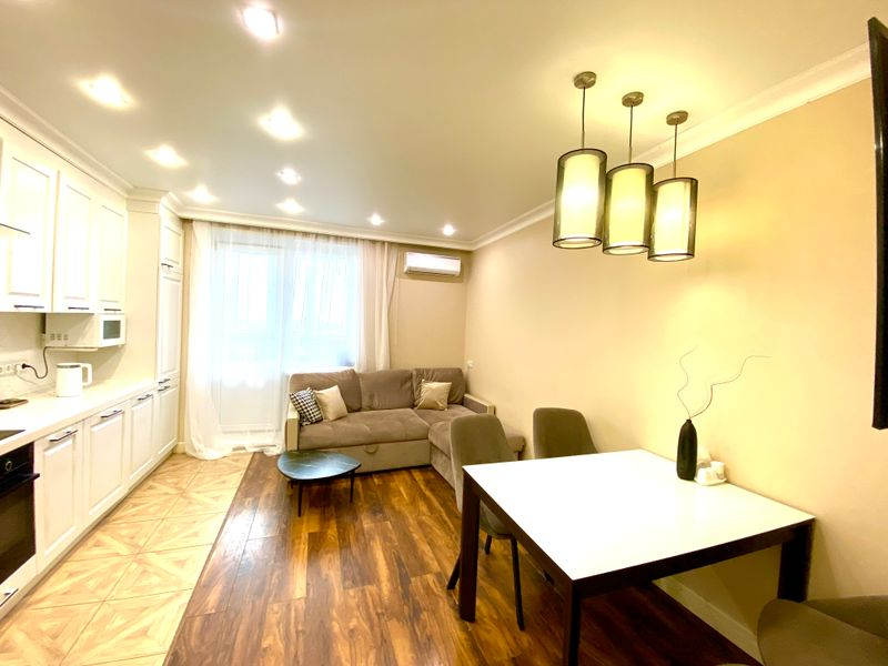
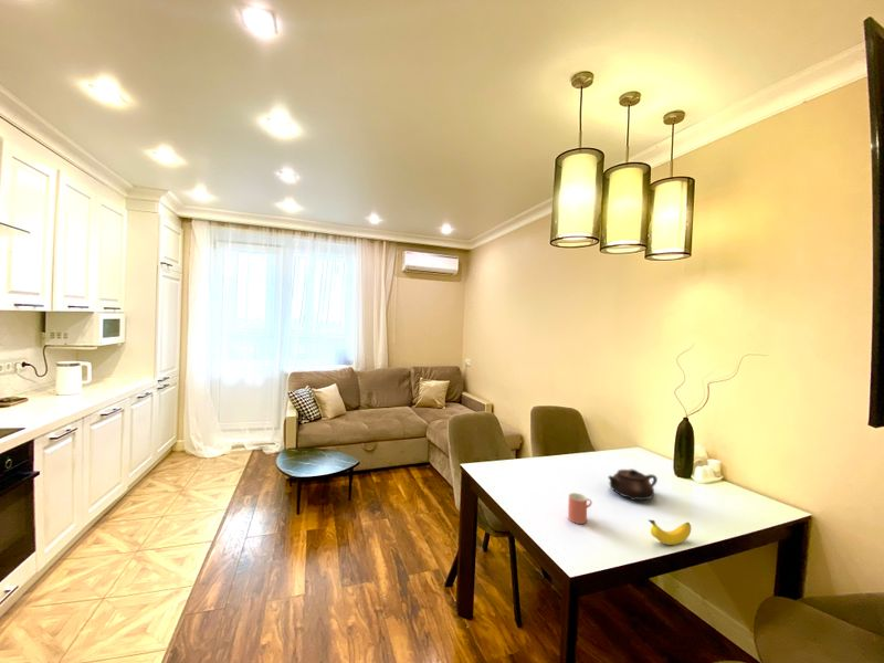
+ teapot (632, 482)
+ cup (580, 507)
+ banana (669, 532)
